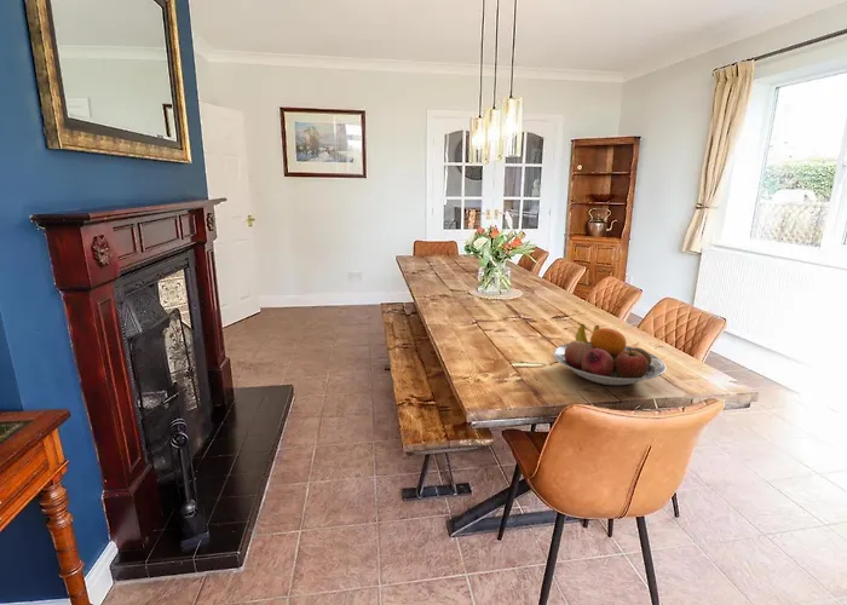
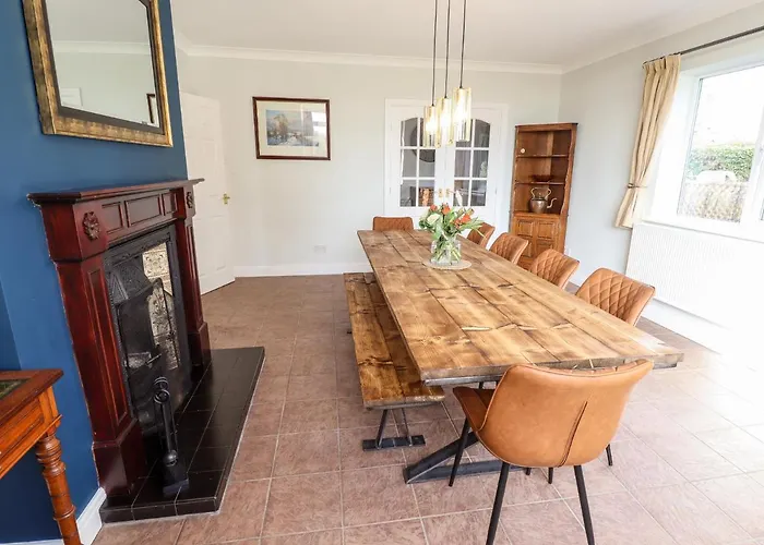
- fruit bowl (607, 353)
